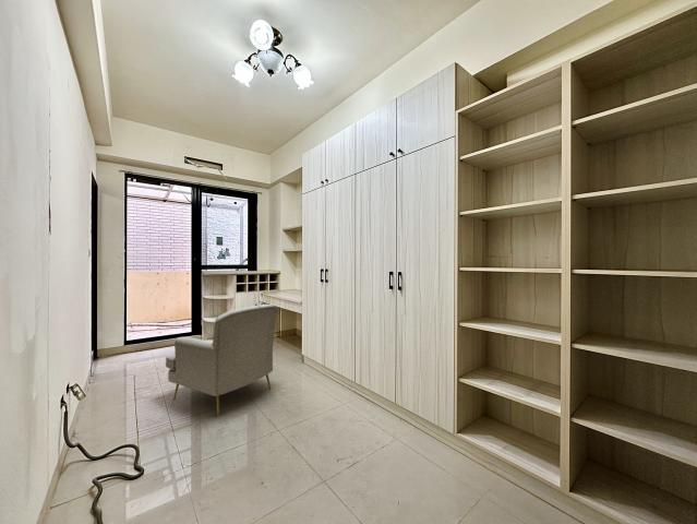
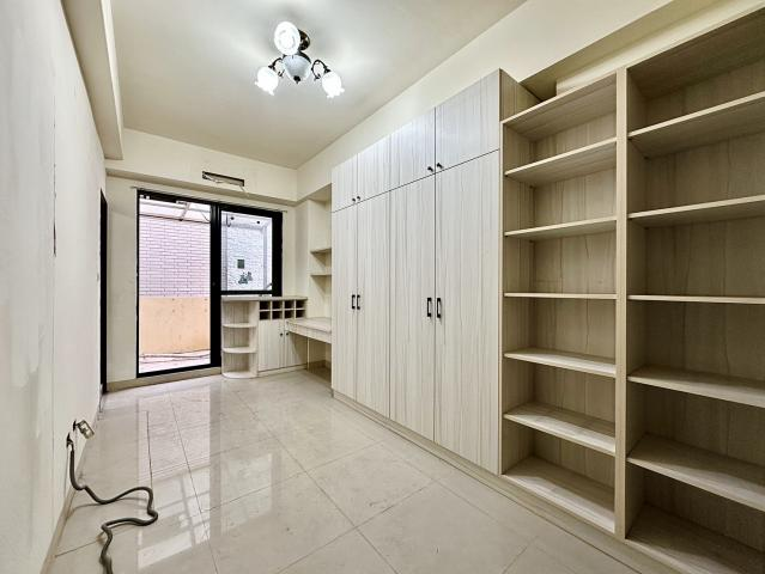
- armchair (228, 348)
